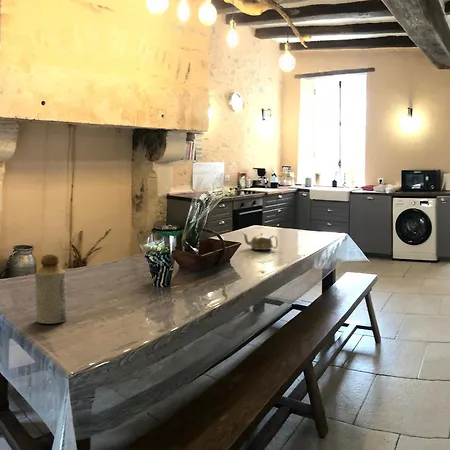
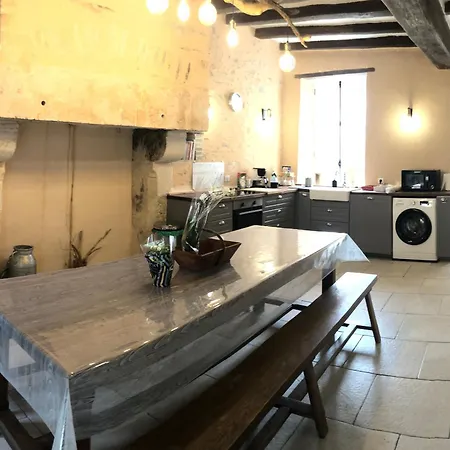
- bottle (51, 287)
- teapot (259, 240)
